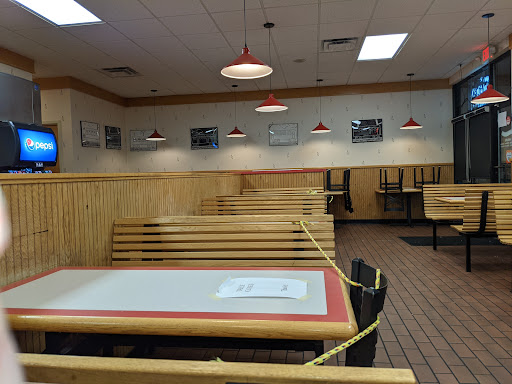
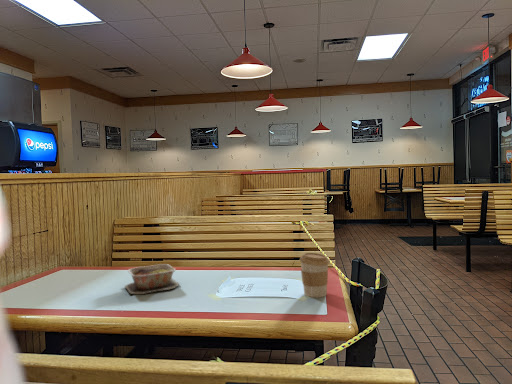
+ coffee cup (314, 274)
+ takeout container (152, 277)
